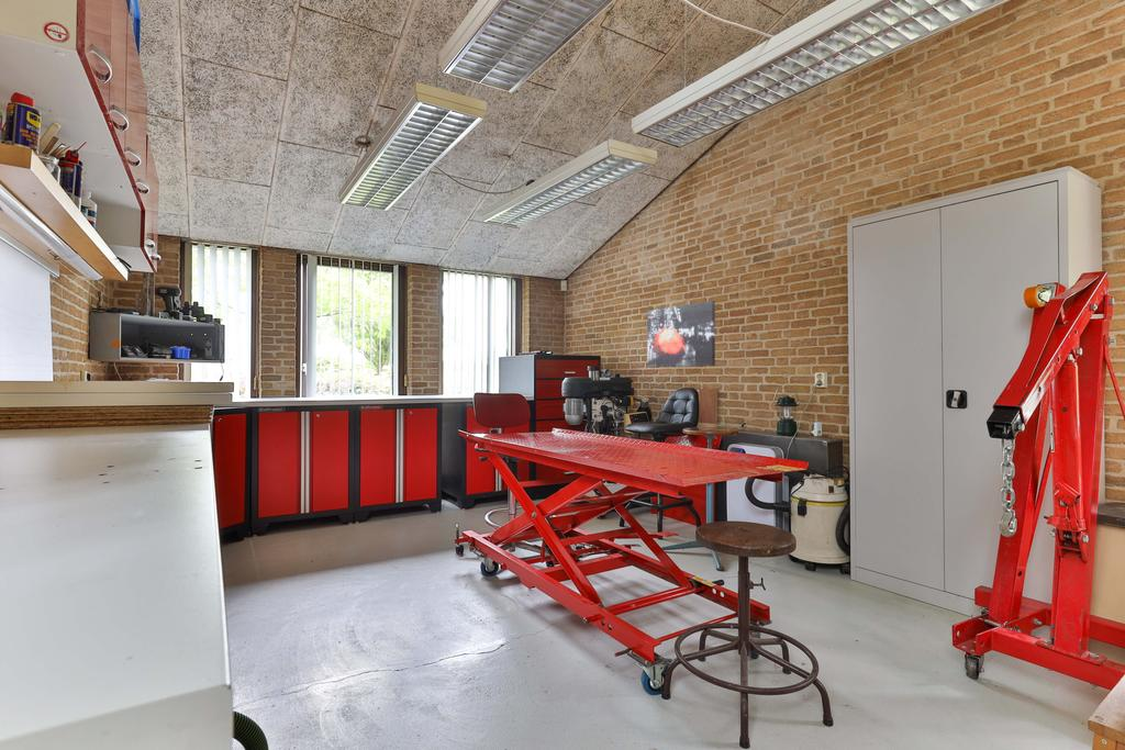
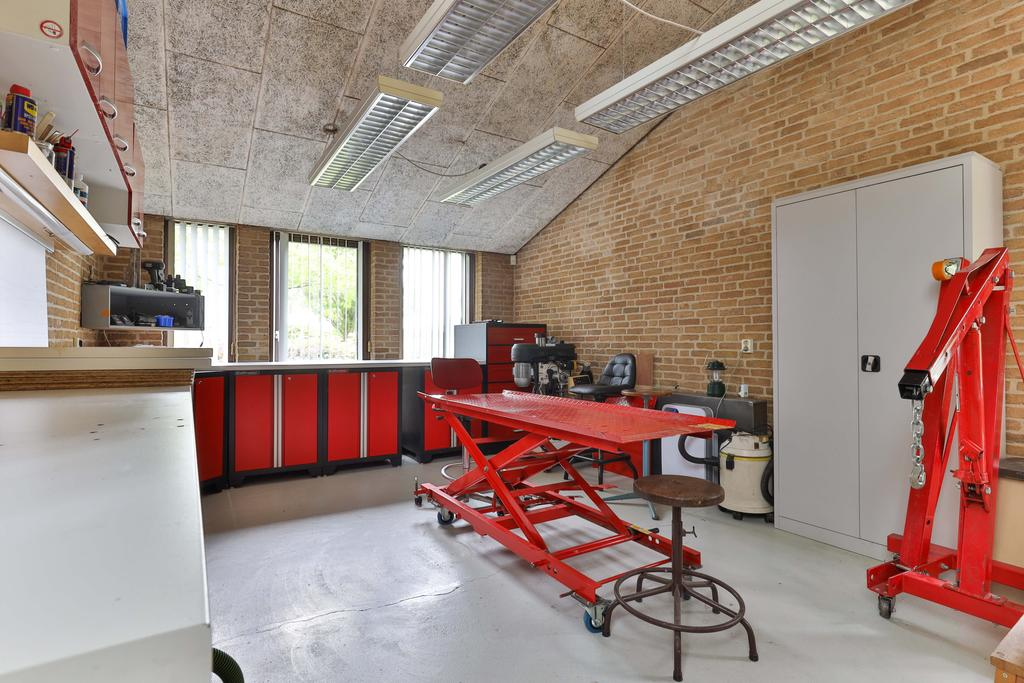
- wall art (679, 336)
